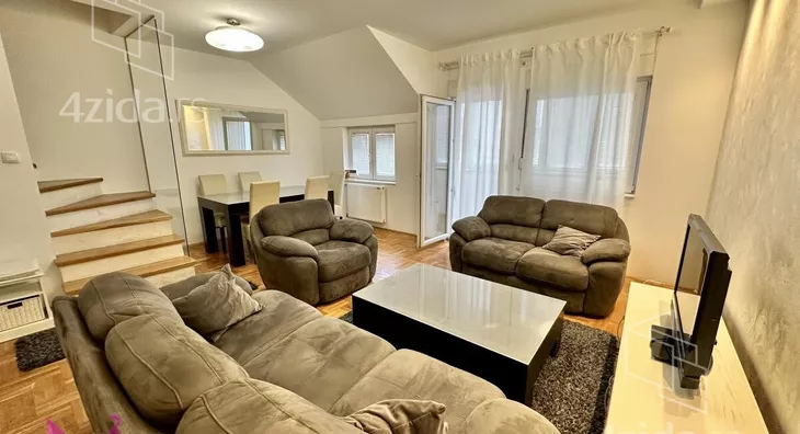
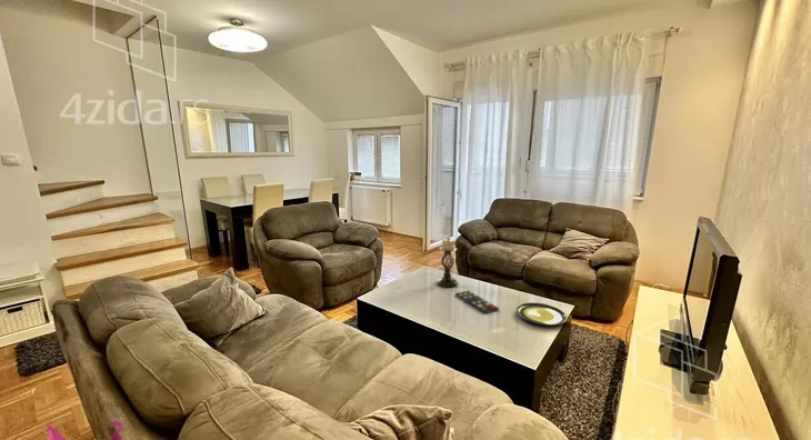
+ remote control (475, 300)
+ plate (540, 314)
+ candle holder (447, 260)
